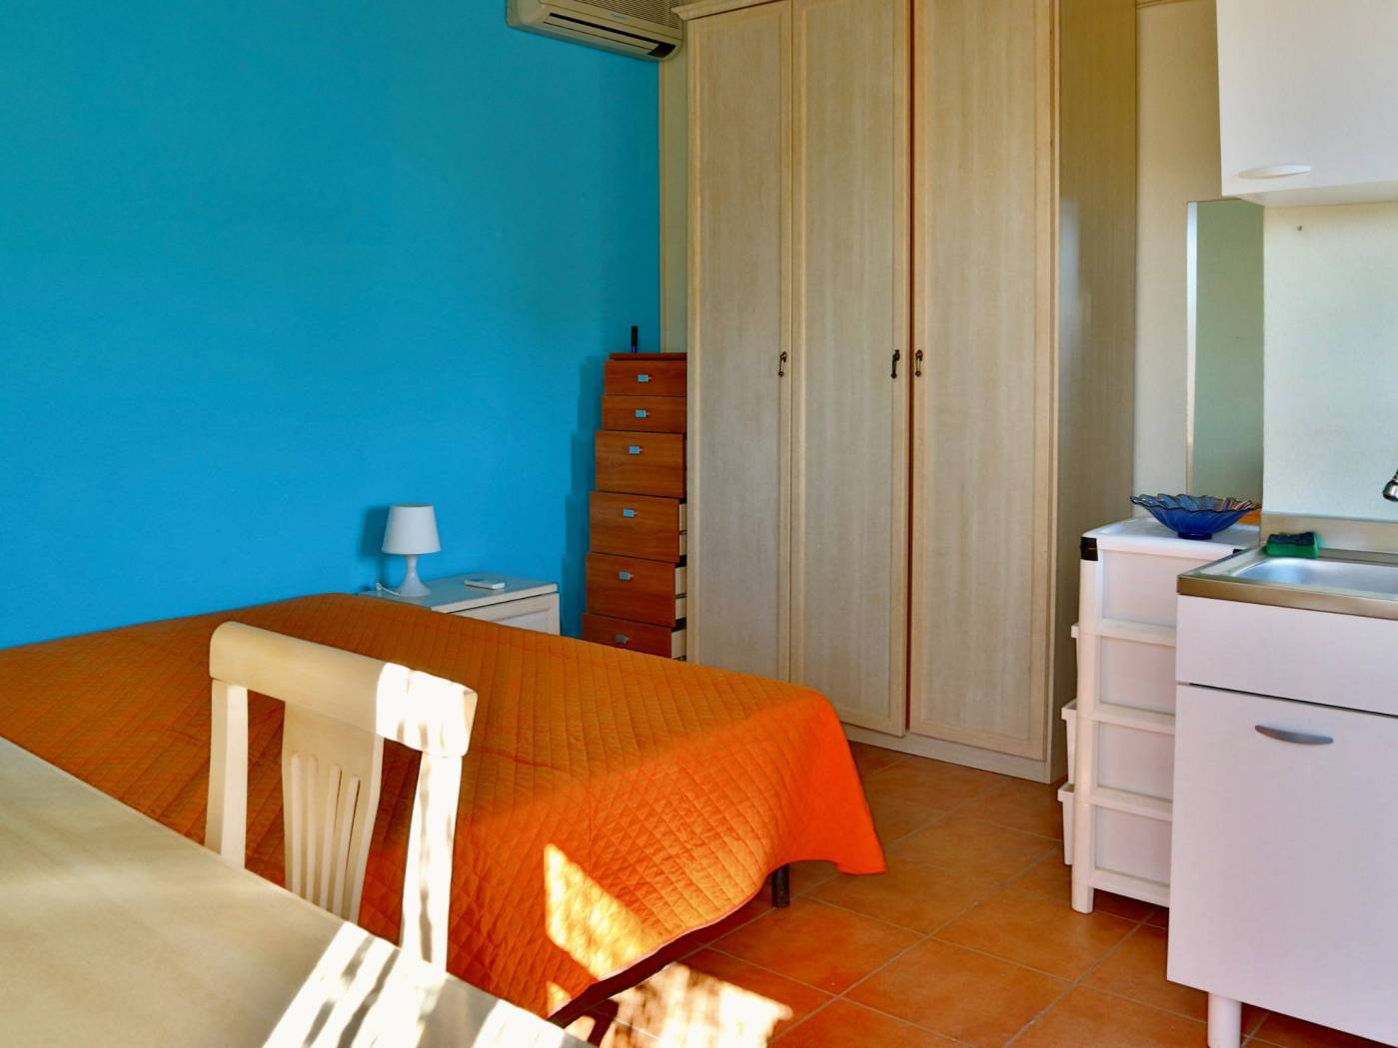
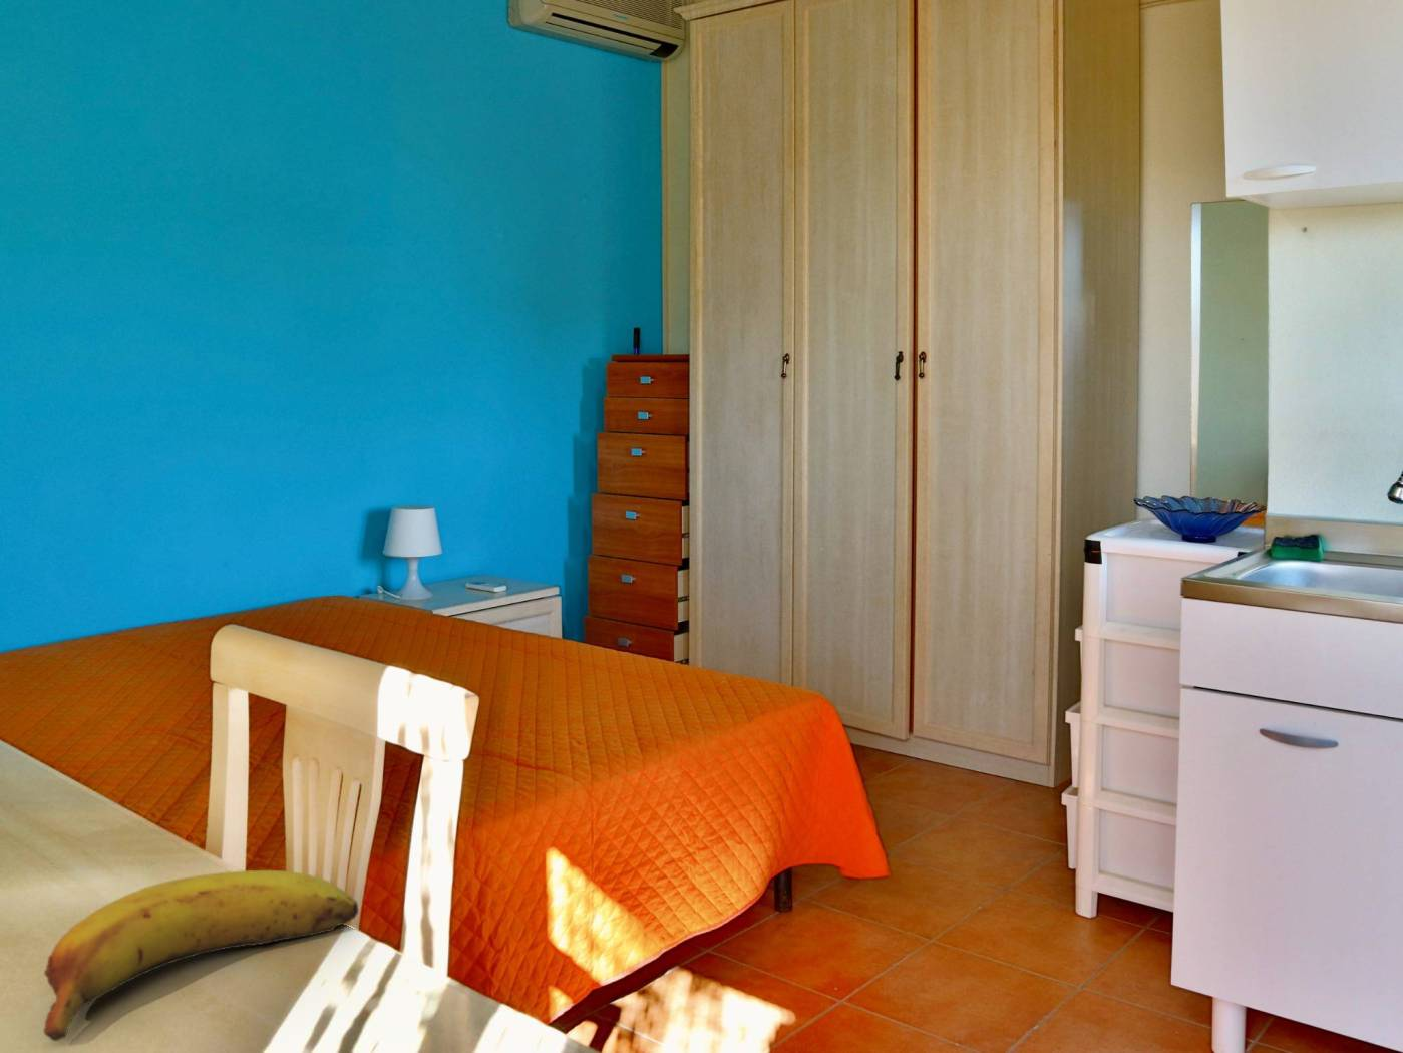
+ fruit (206, 935)
